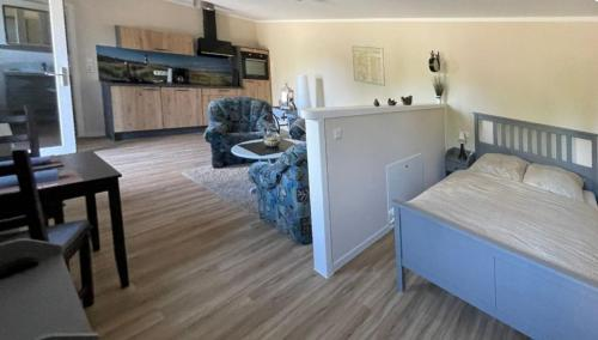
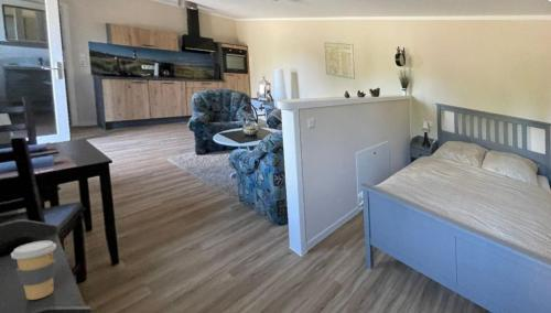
+ coffee cup (36, 270)
